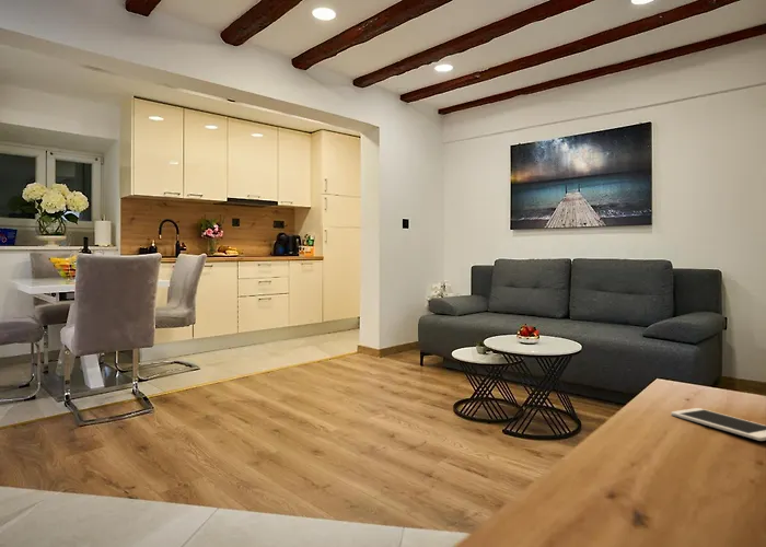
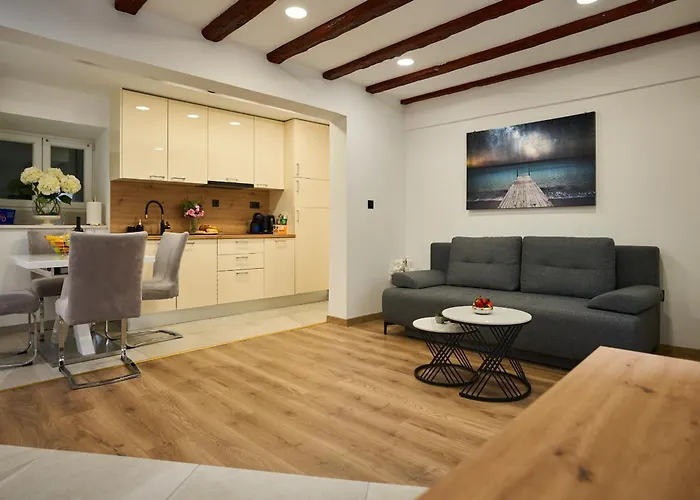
- cell phone (726, 422)
